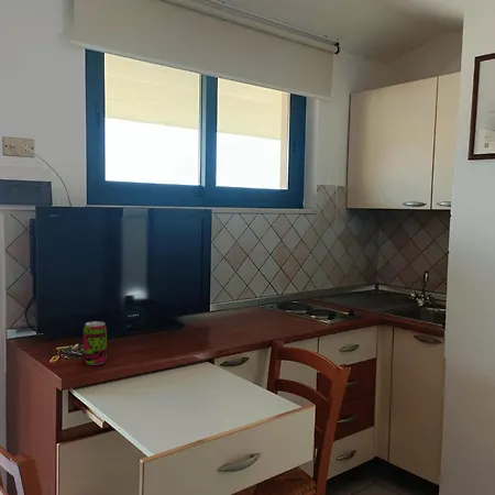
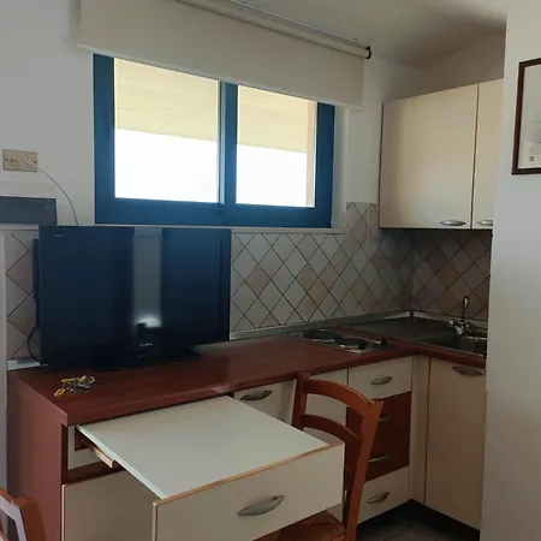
- beverage can (95, 342)
